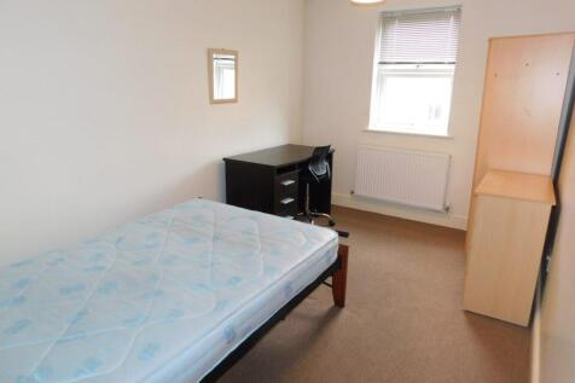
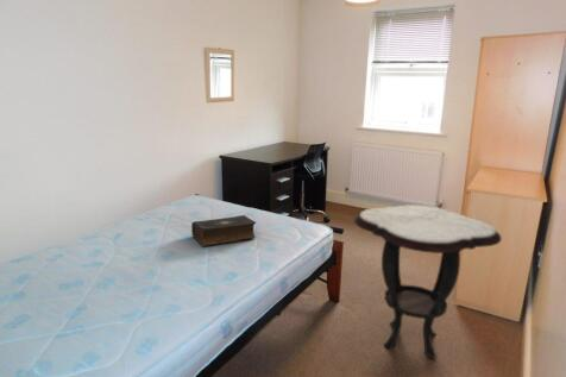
+ side table (415, 285)
+ book (224, 228)
